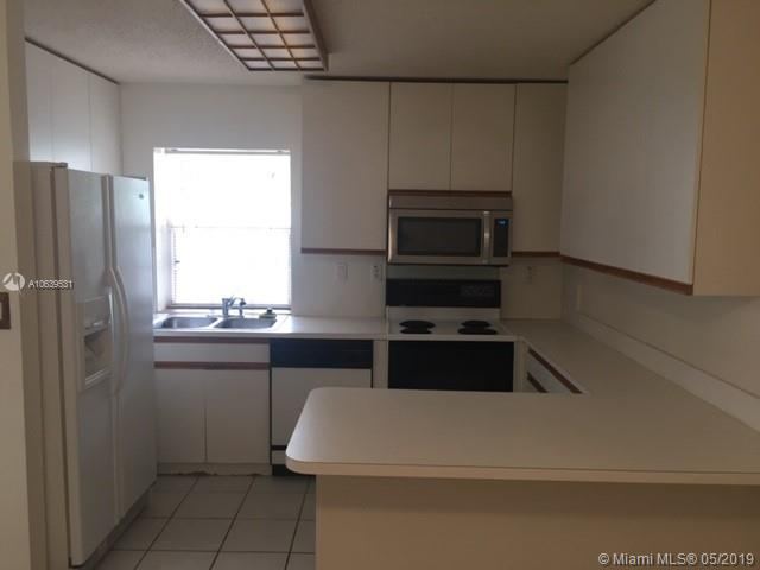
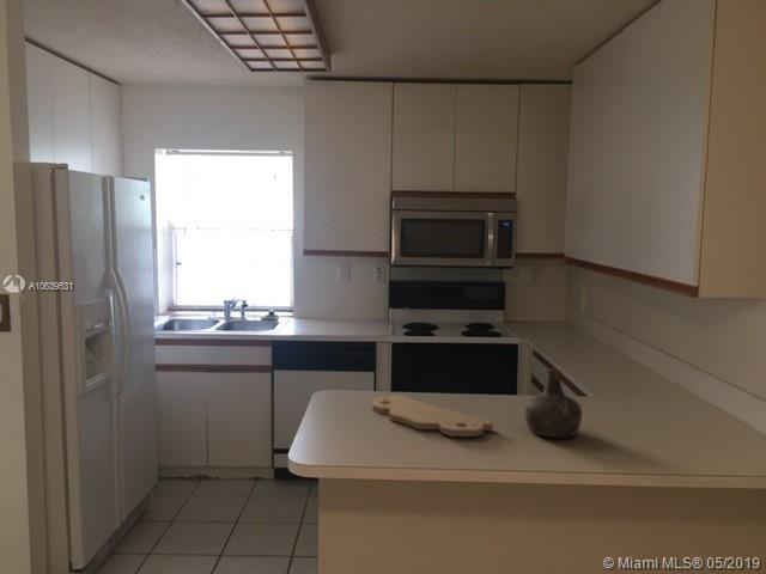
+ cutting board (422, 415)
+ bottle (553, 401)
